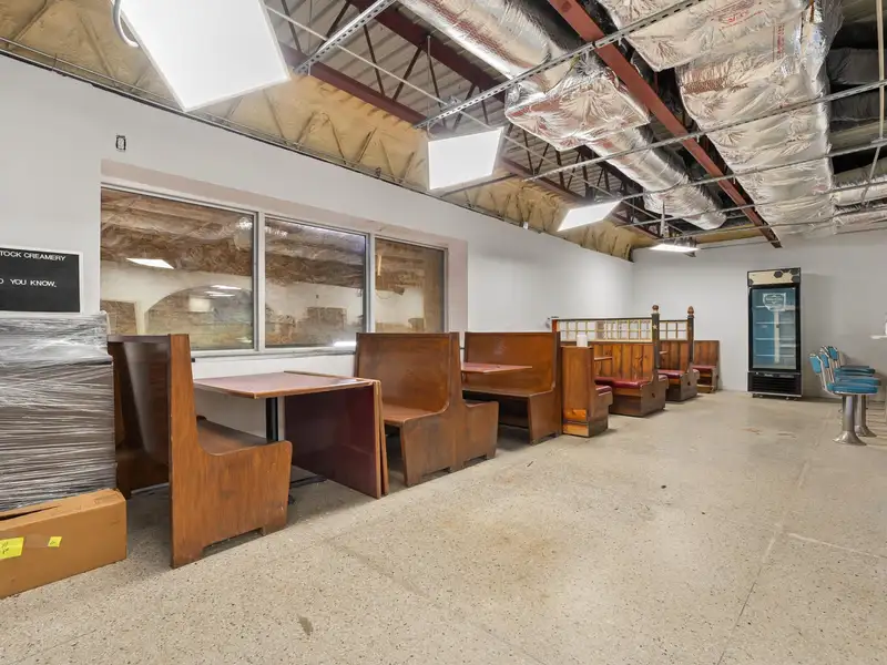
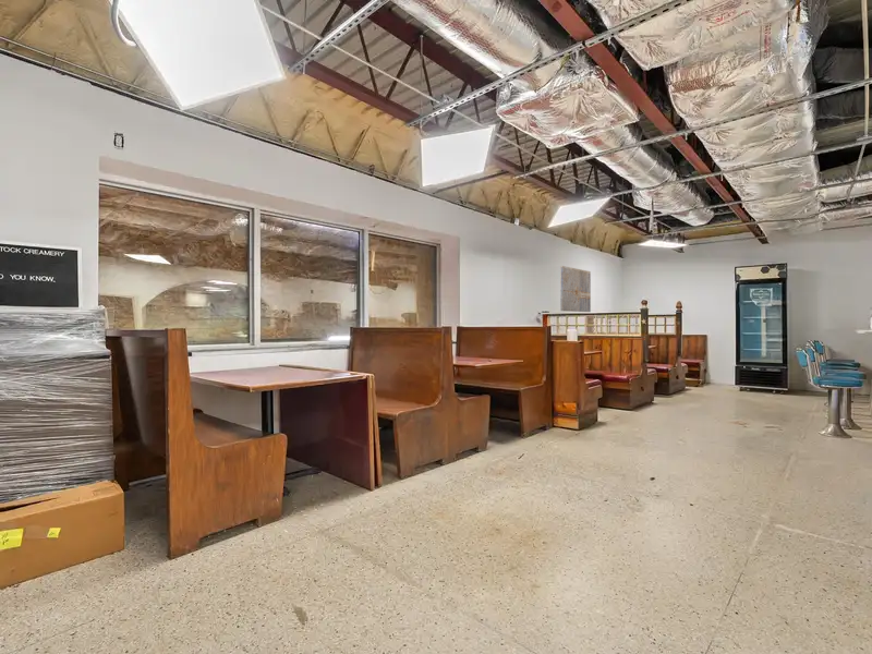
+ wall art (576, 290)
